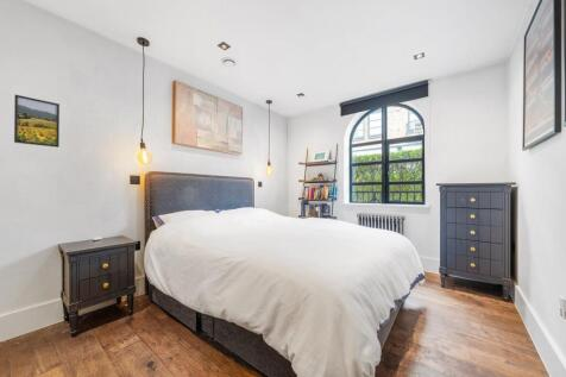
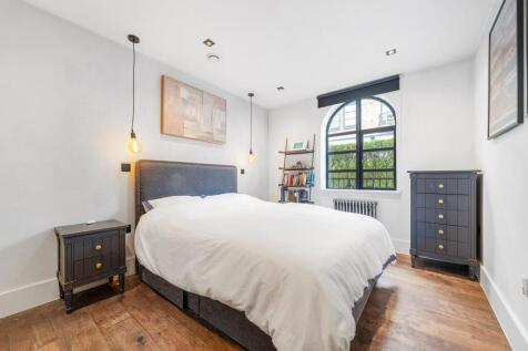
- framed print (37, 121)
